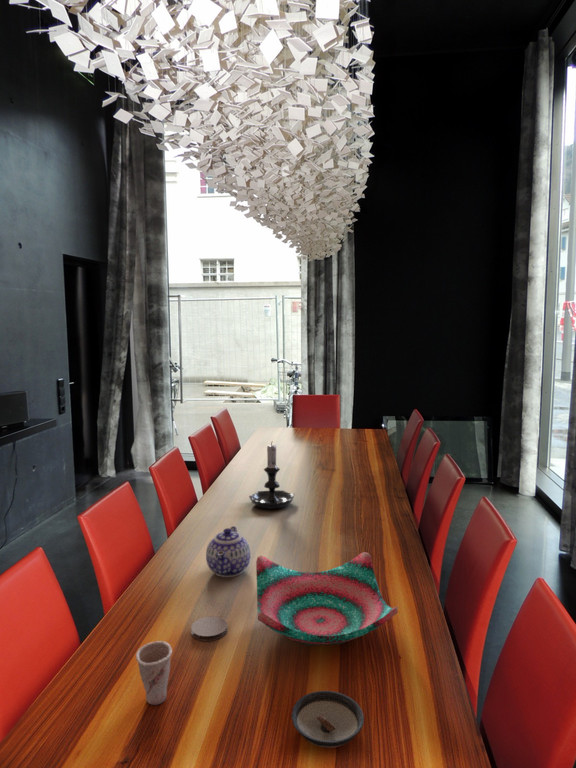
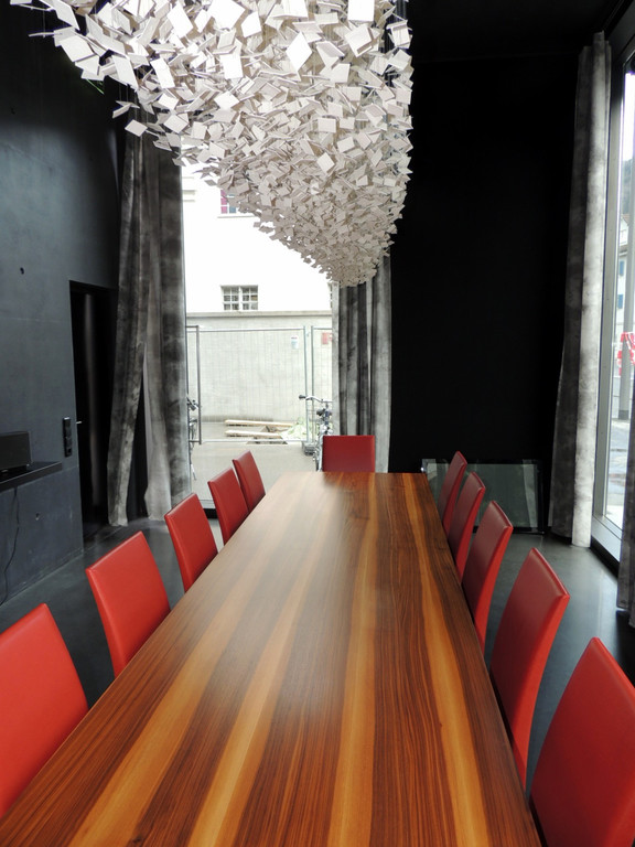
- candle holder (272, 472)
- coaster (209, 628)
- teapot (228, 549)
- saucer (327, 723)
- decorative bowl (320, 602)
- cup (154, 676)
